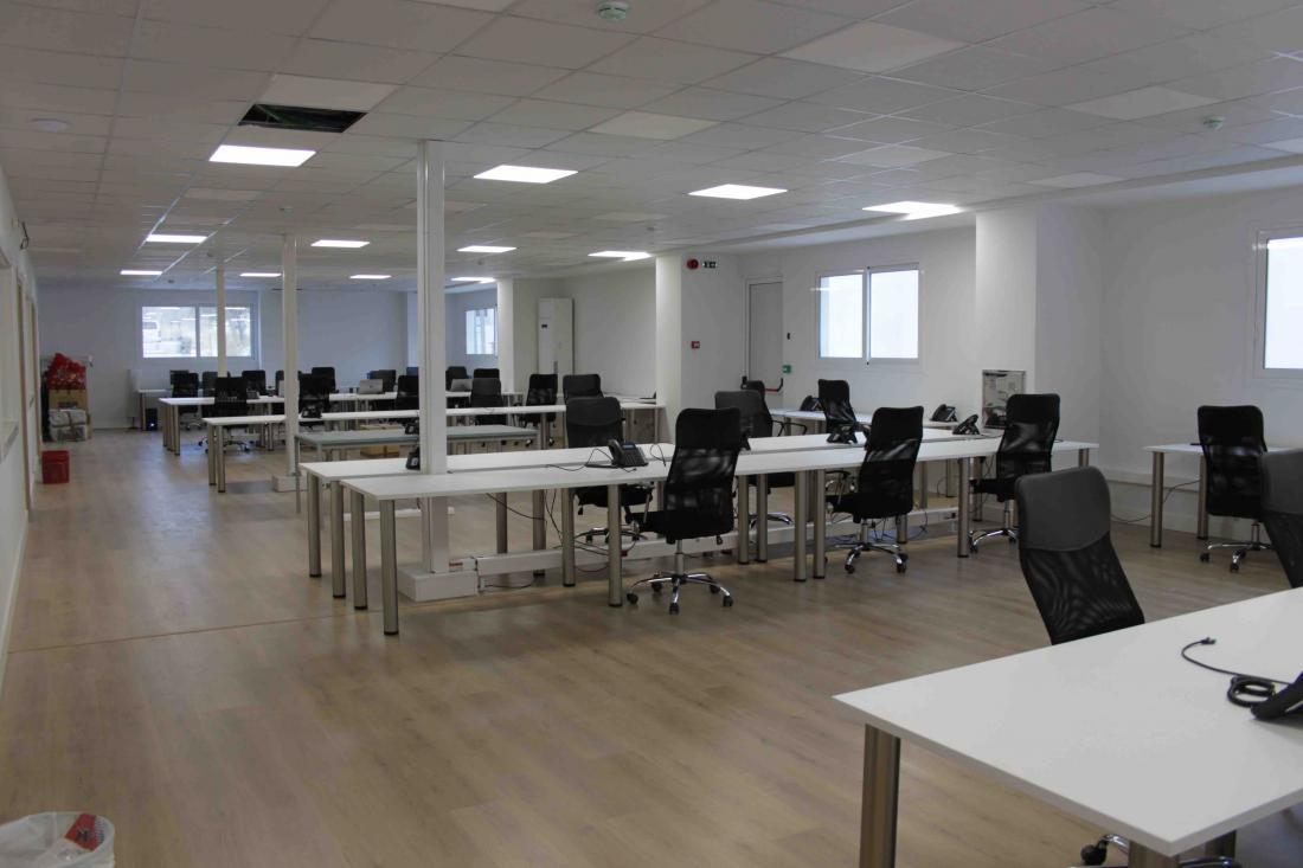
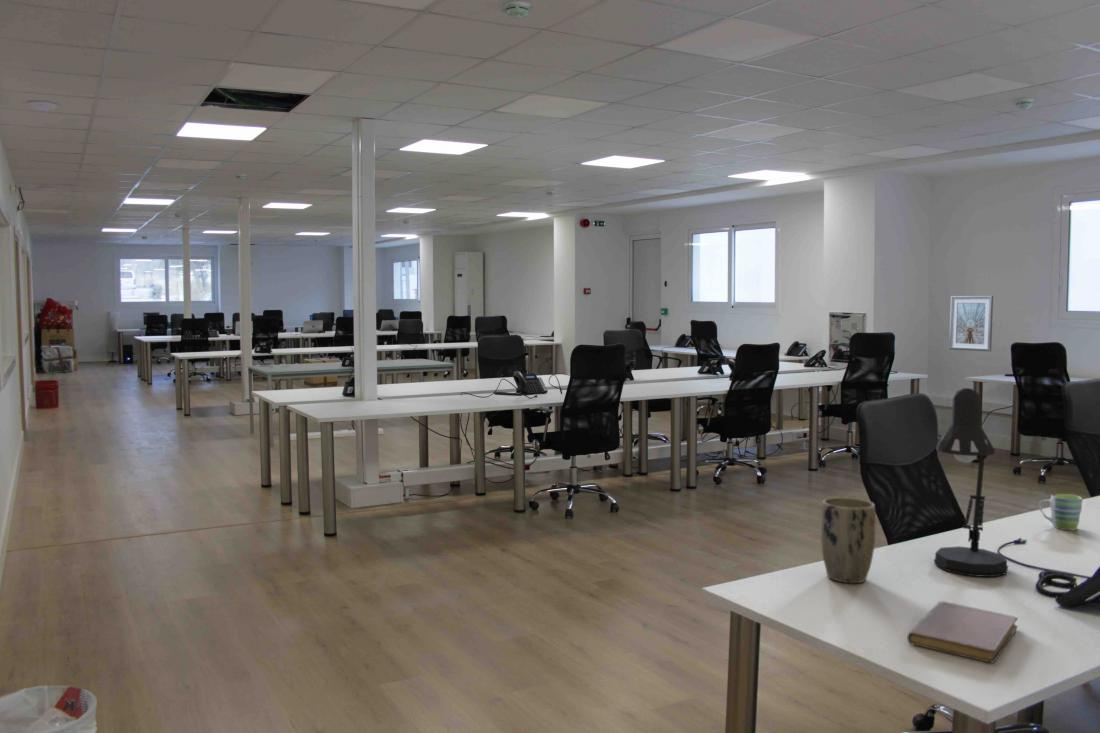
+ desk lamp (977, 477)
+ notebook (963, 629)
+ picture frame (970, 323)
+ plant pot (847, 540)
+ mug (1060, 511)
